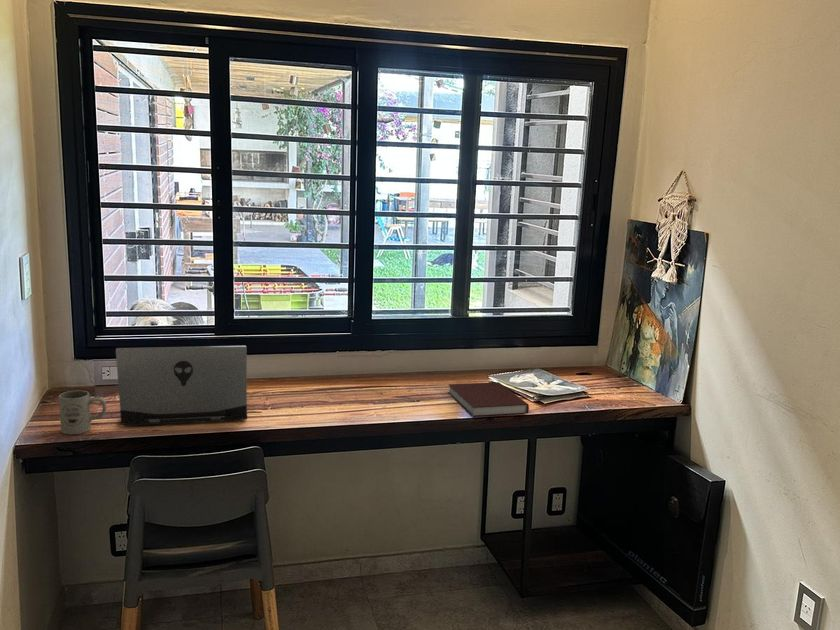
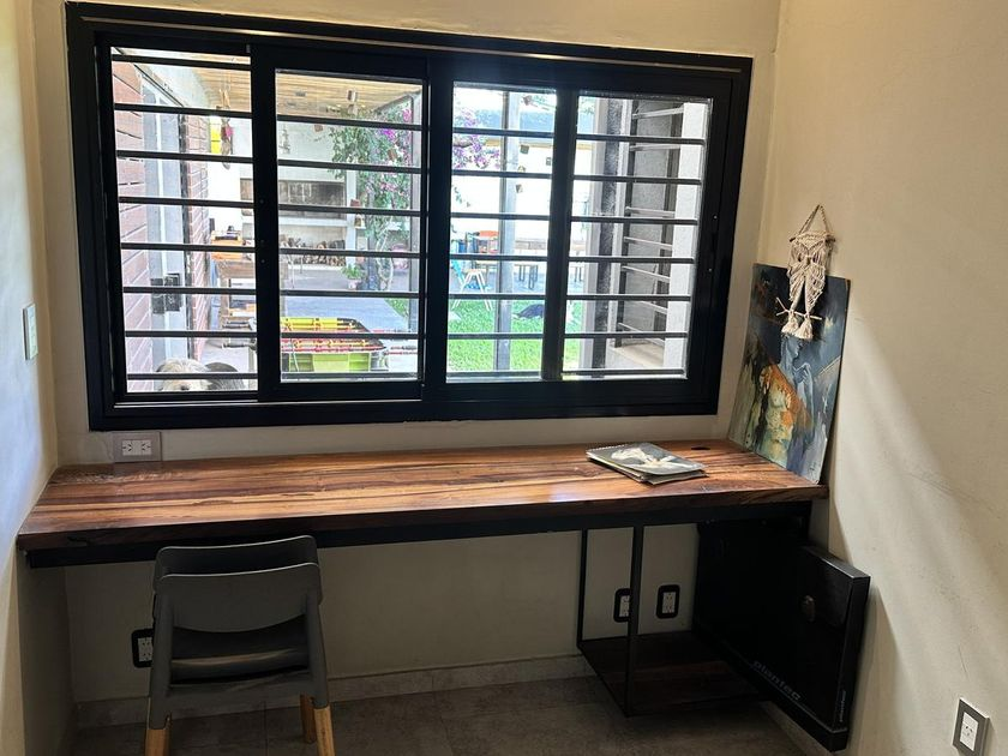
- laptop (186, 375)
- mug (83, 411)
- notebook (486, 398)
